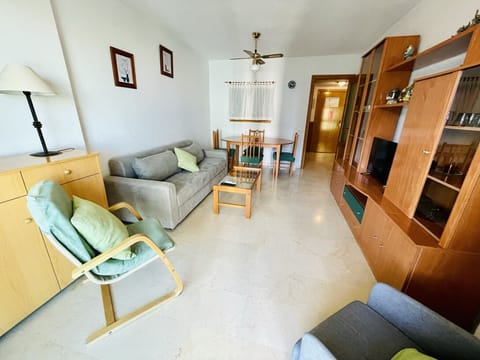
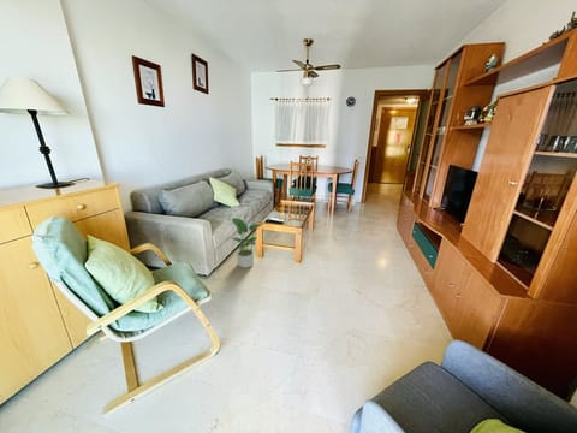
+ potted plant (245, 244)
